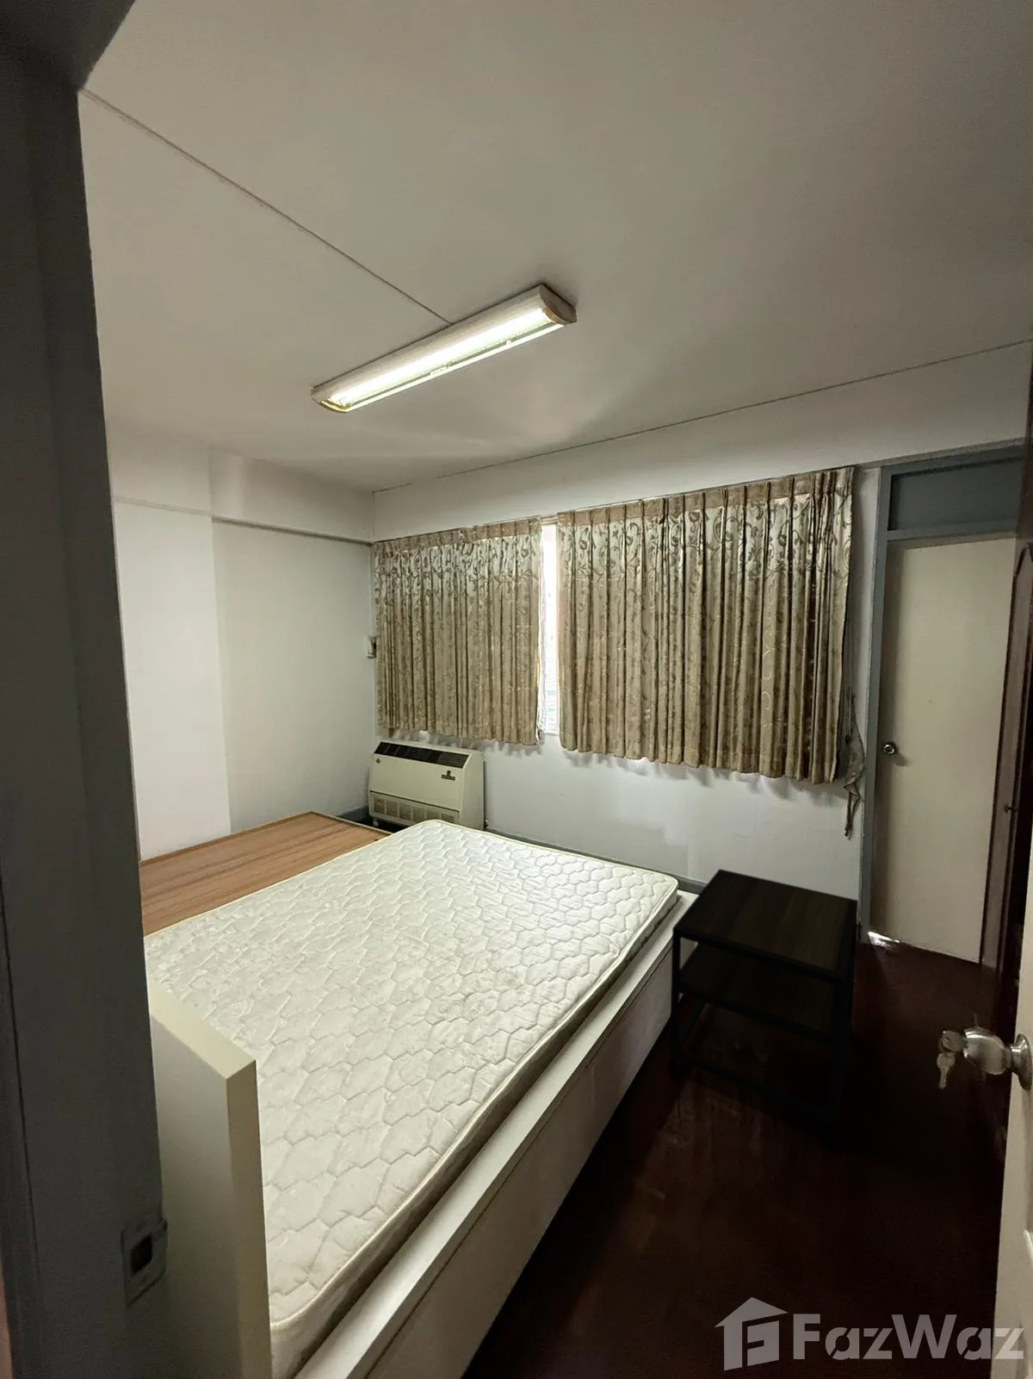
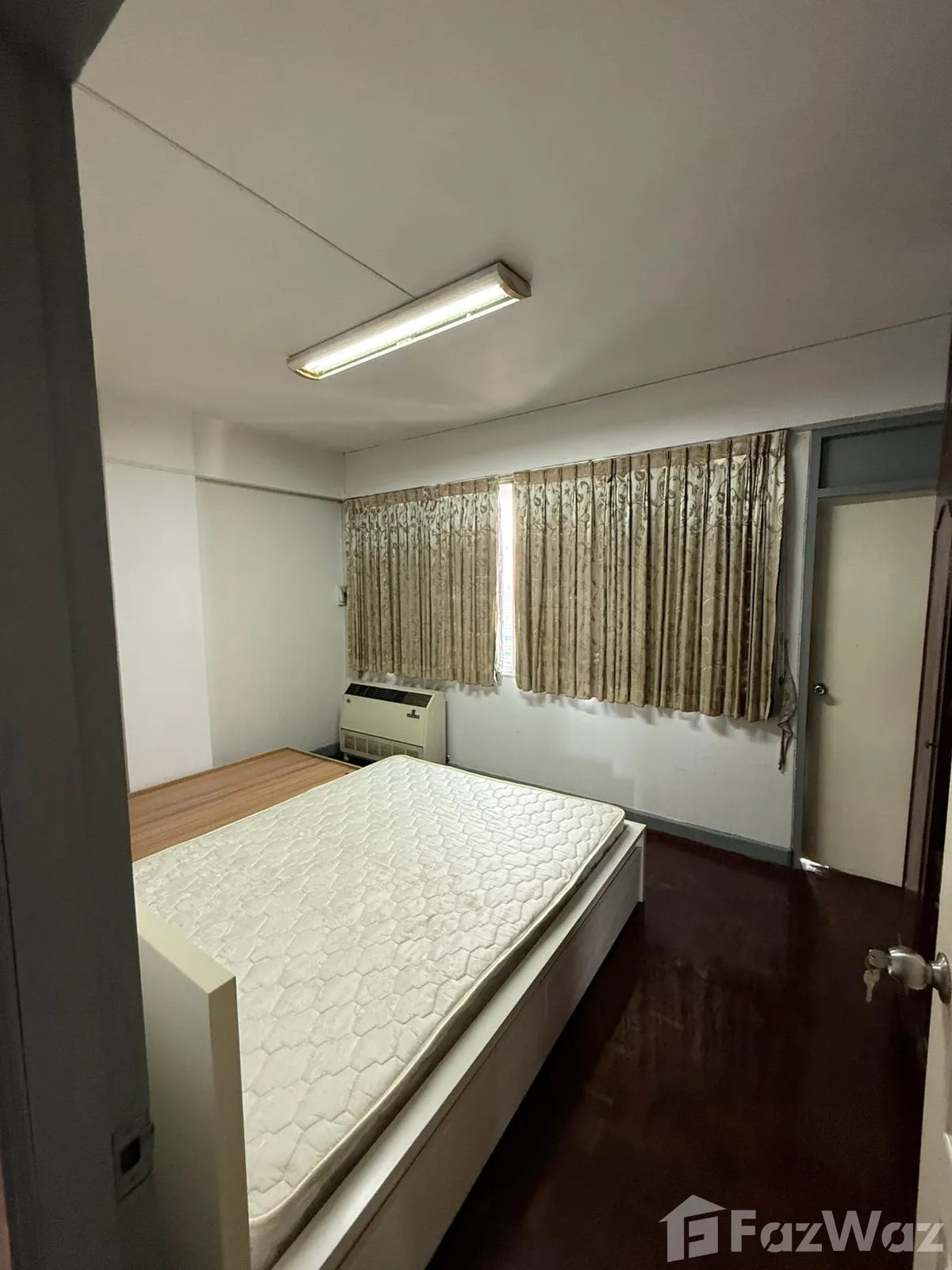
- side table (766, 983)
